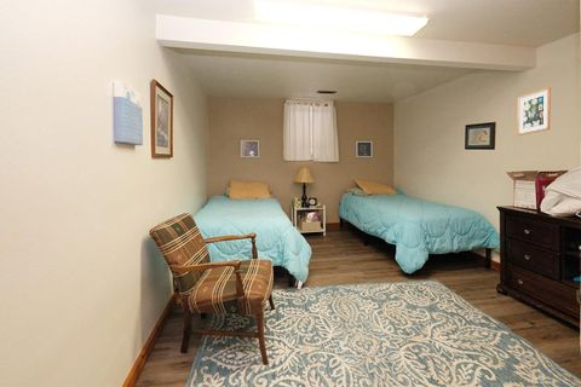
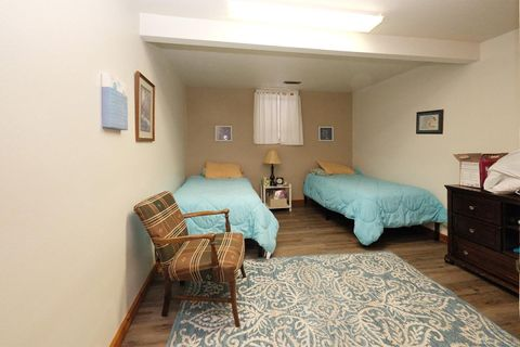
- wall art (533, 112)
